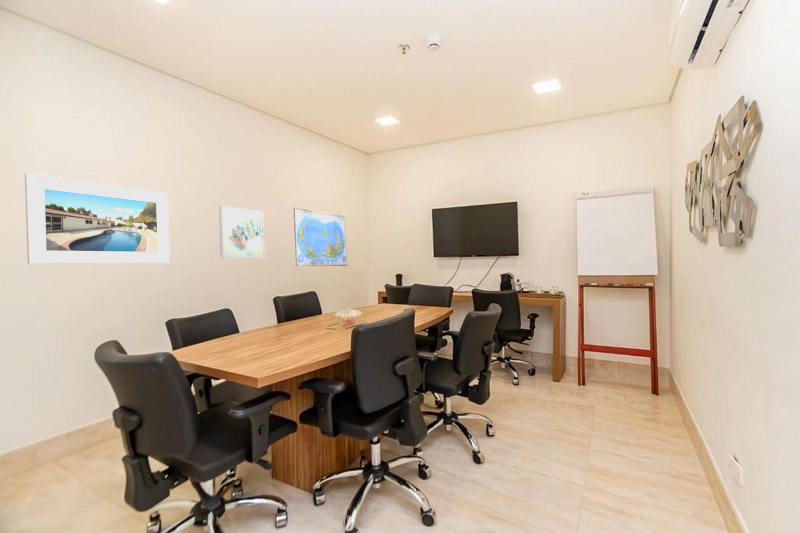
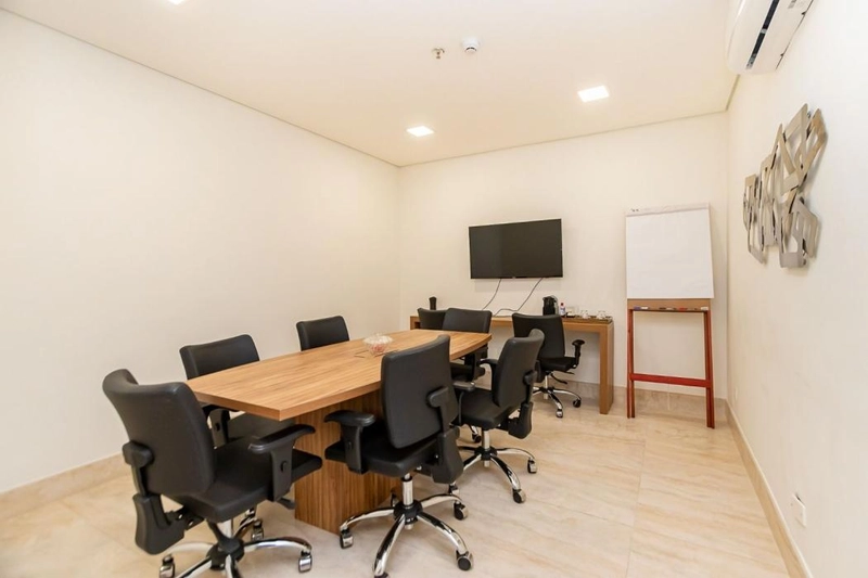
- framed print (107, 223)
- world map (322, 239)
- wall art (243, 233)
